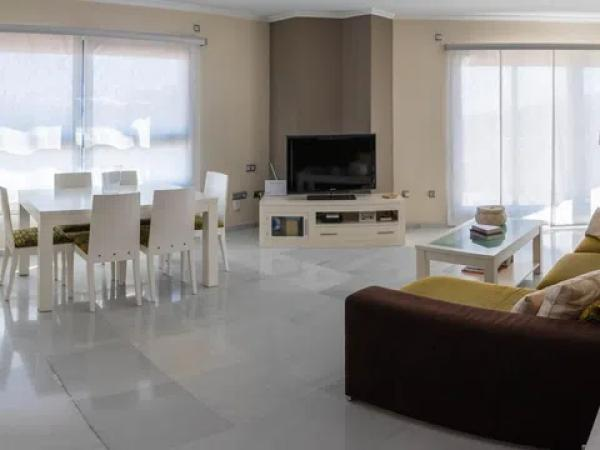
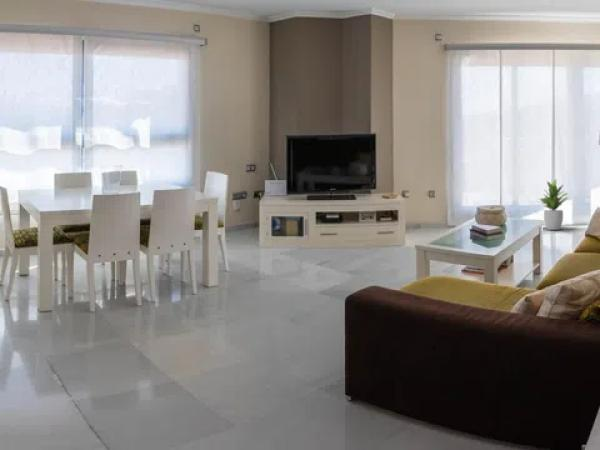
+ potted plant (553, 204)
